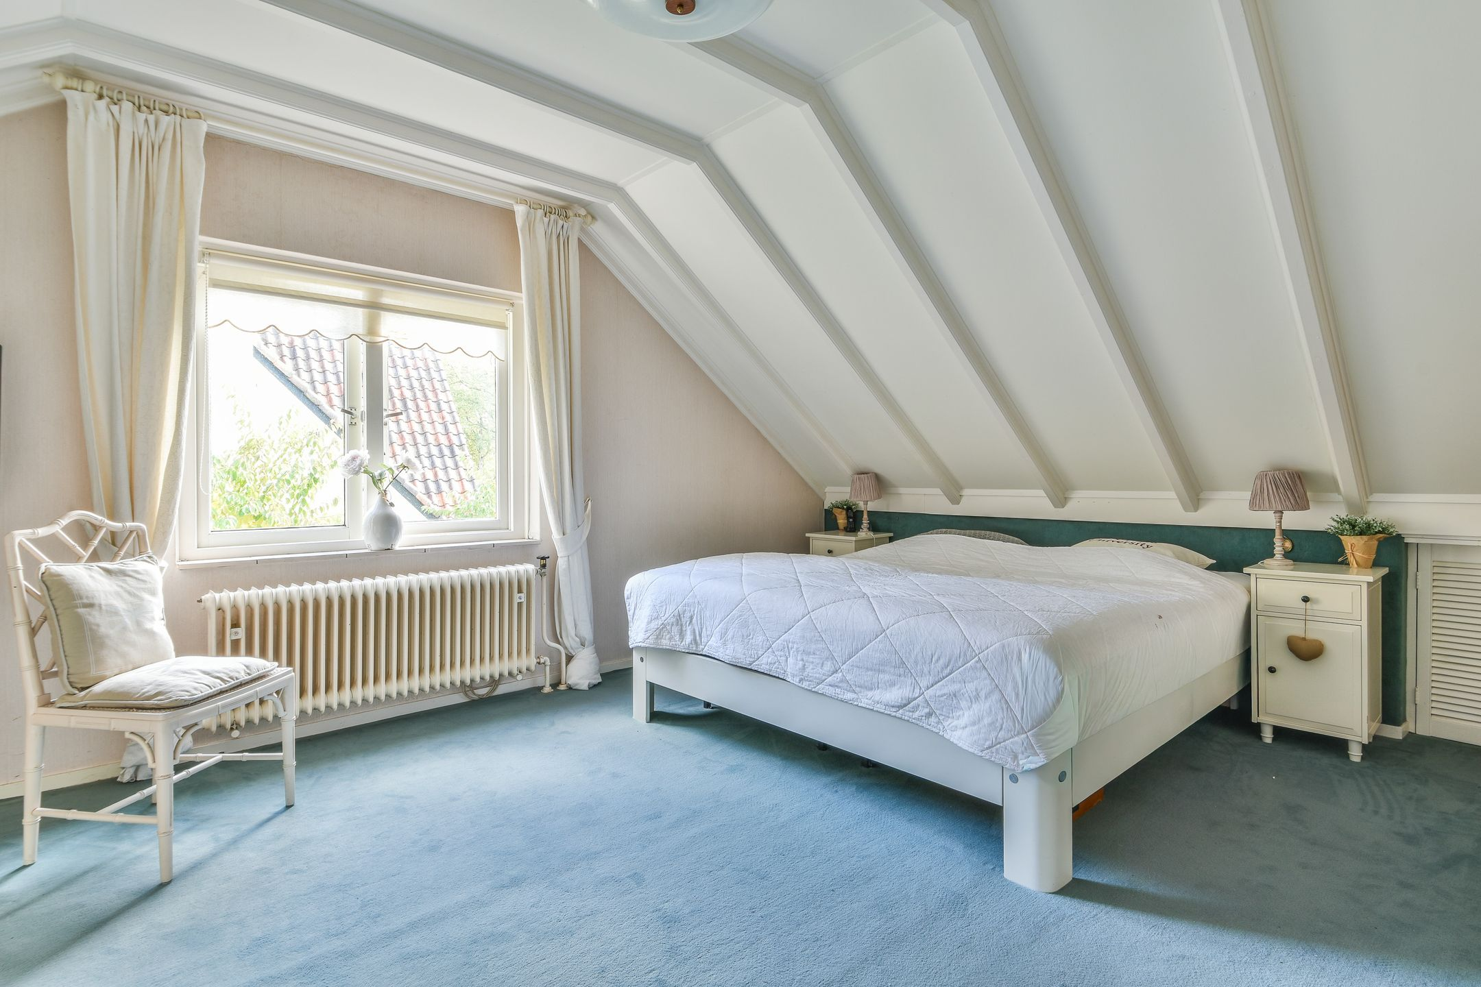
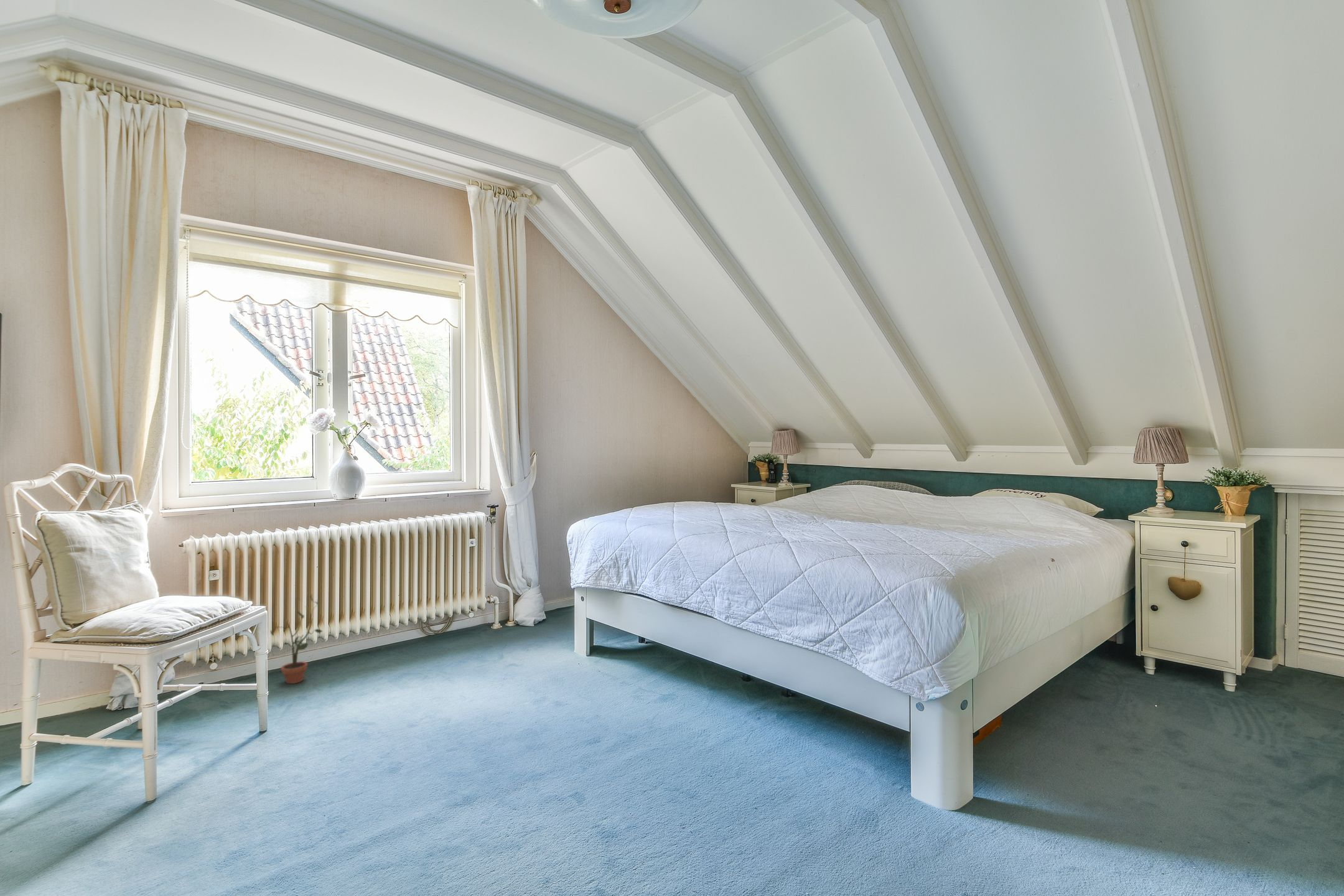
+ potted plant (300, 641)
